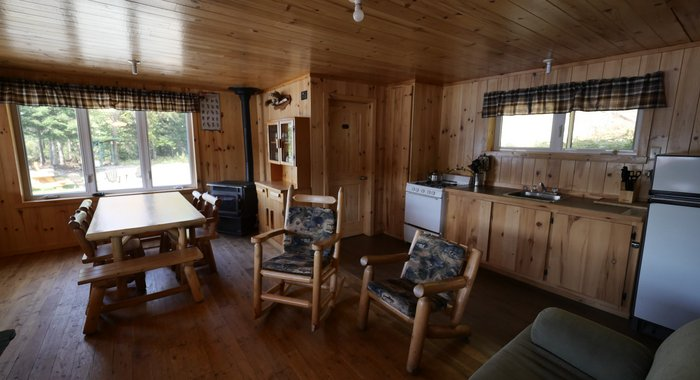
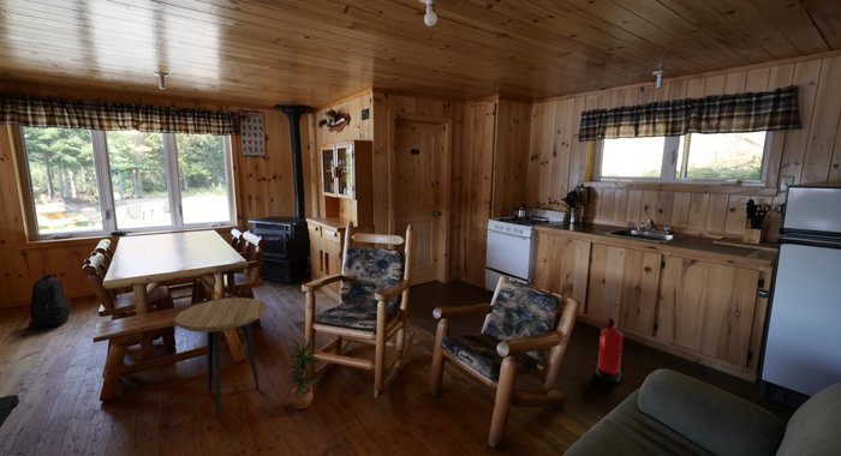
+ side table (219, 355)
+ backpack (48, 299)
+ fire extinguisher (610, 344)
+ potted plant (303, 373)
